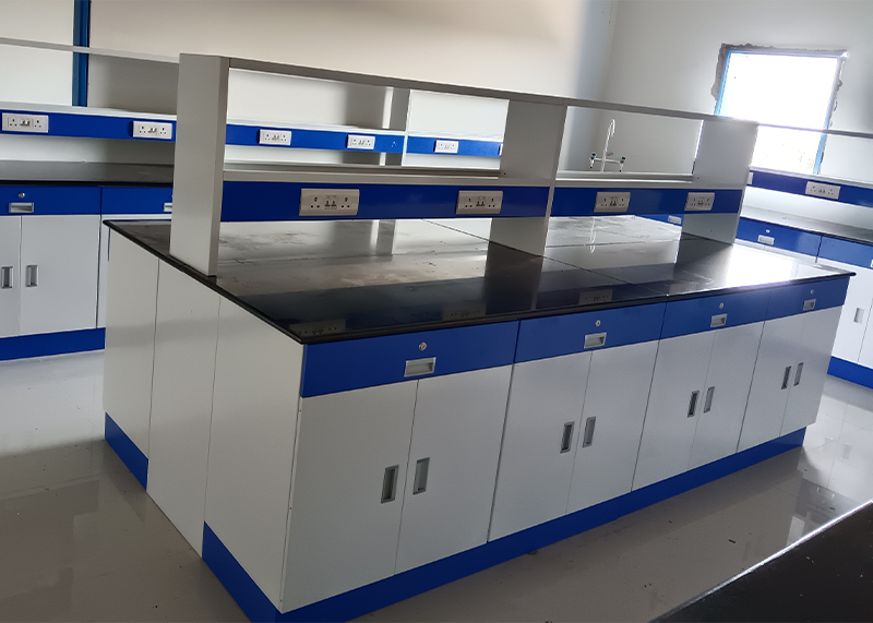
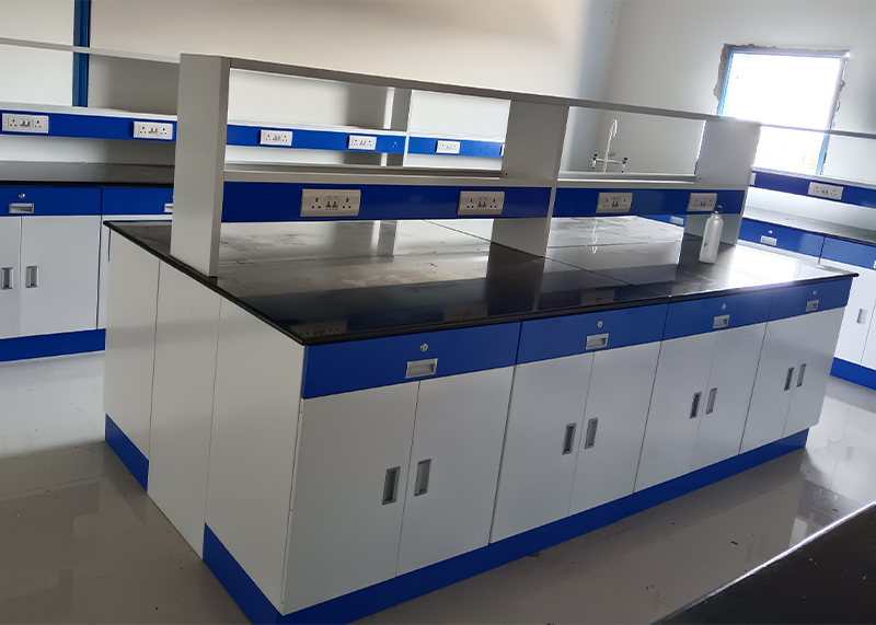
+ water bottle (712, 233)
